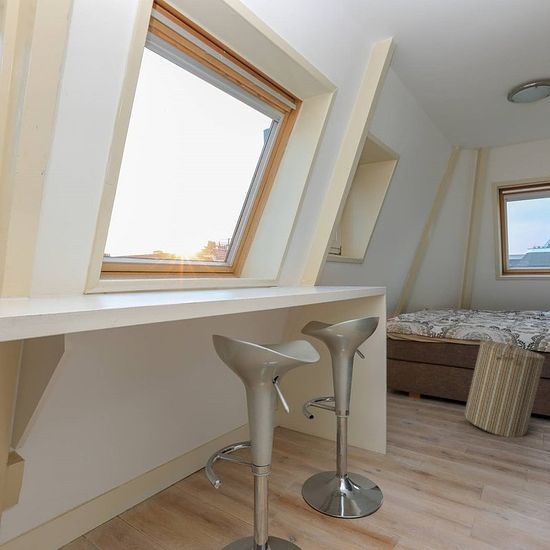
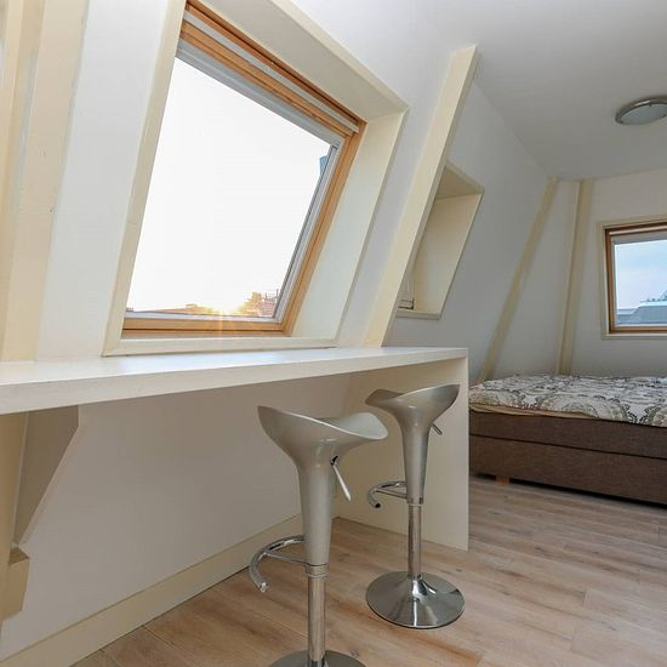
- laundry hamper (503, 380)
